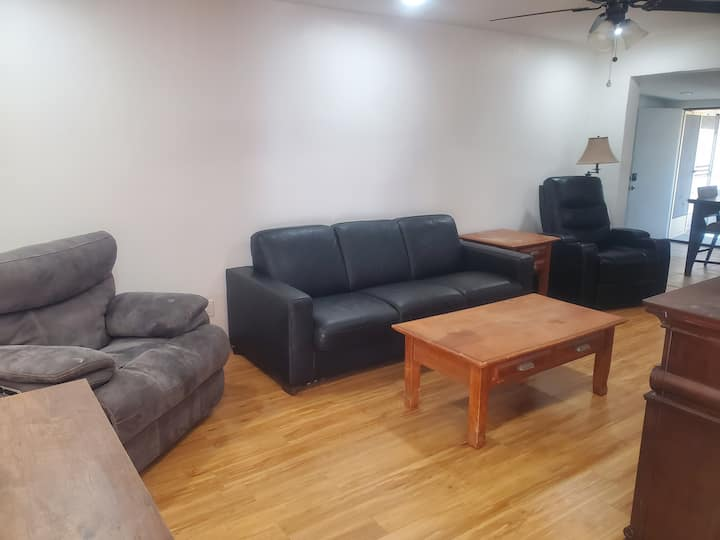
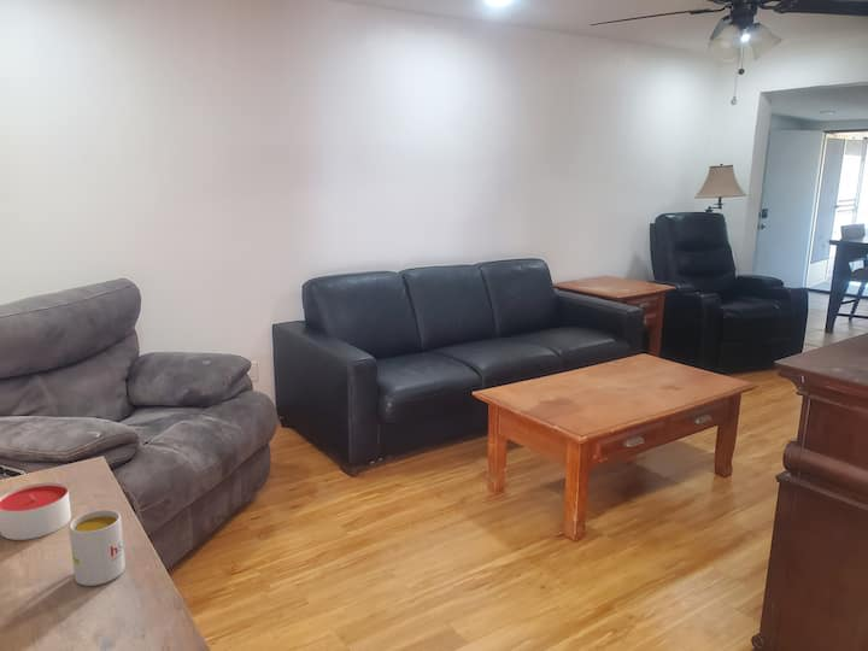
+ candle (34, 509)
+ mug (96, 542)
